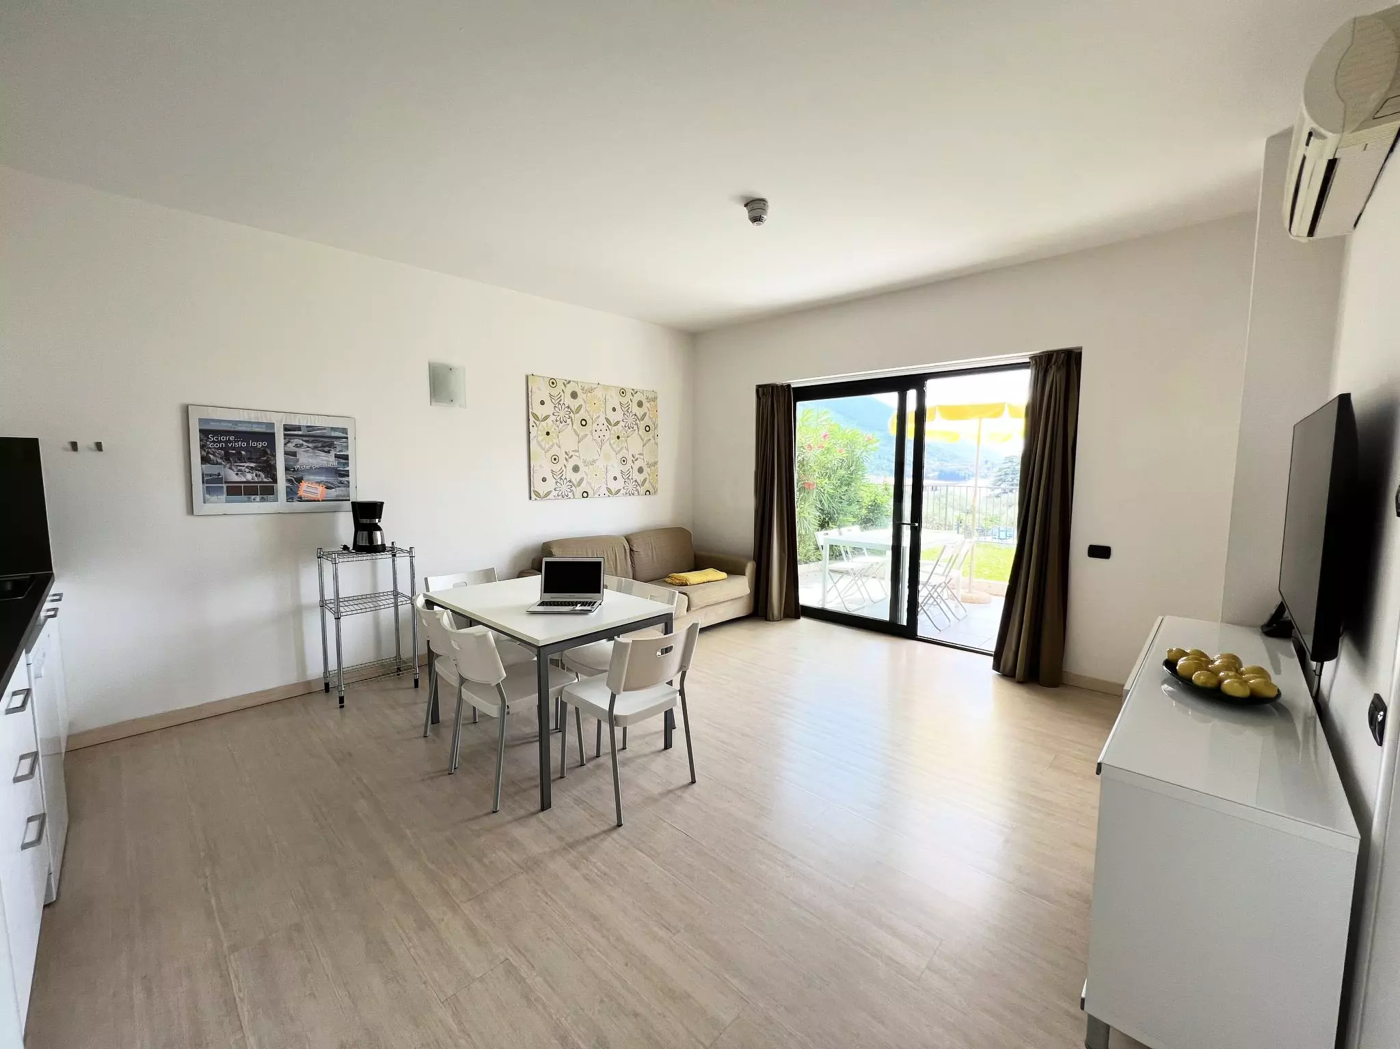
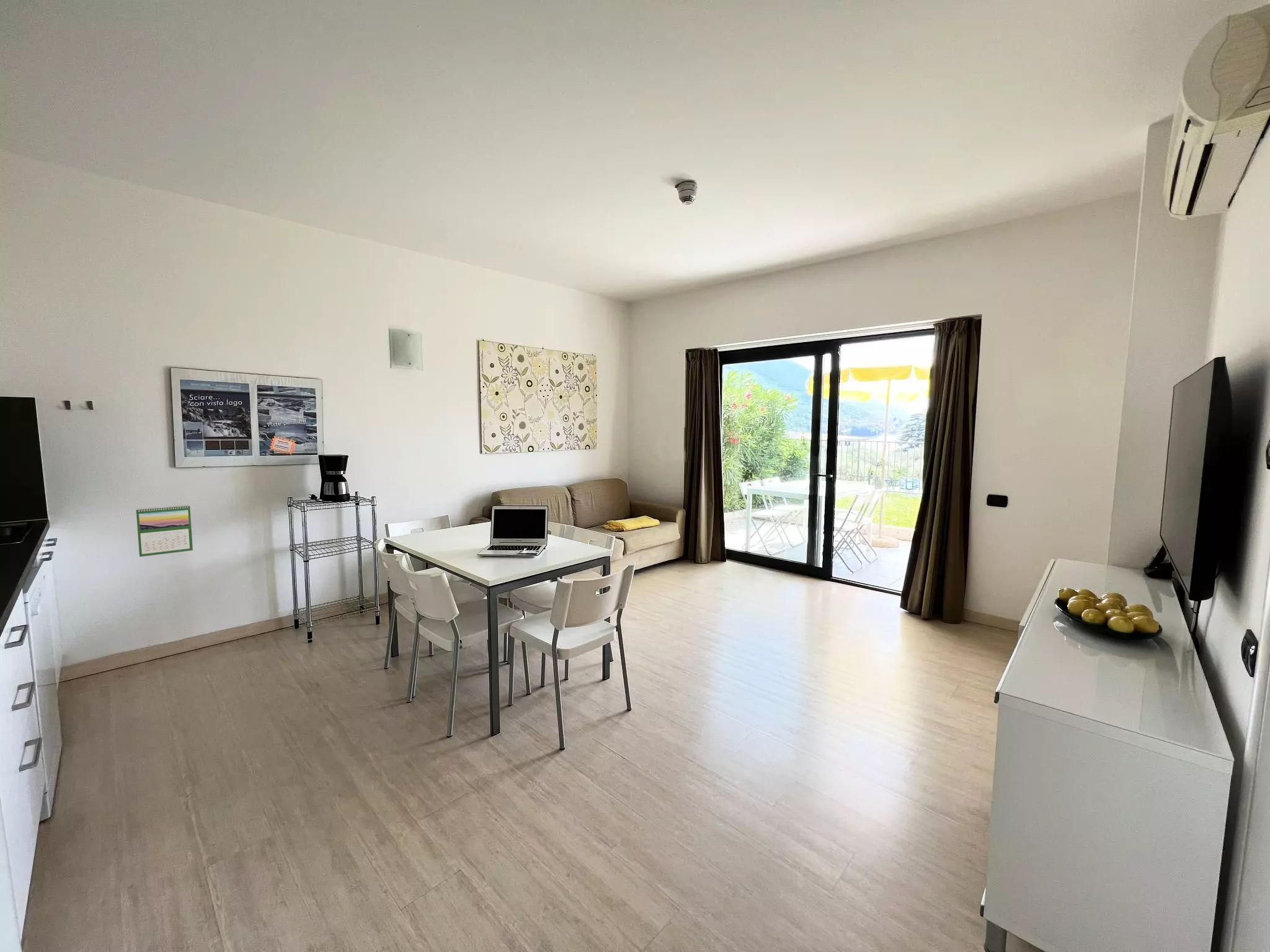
+ calendar (165, 529)
